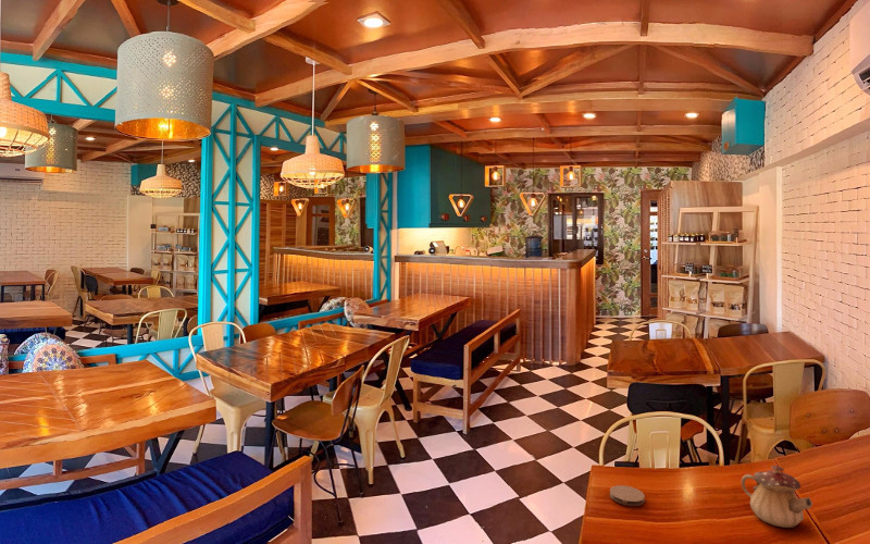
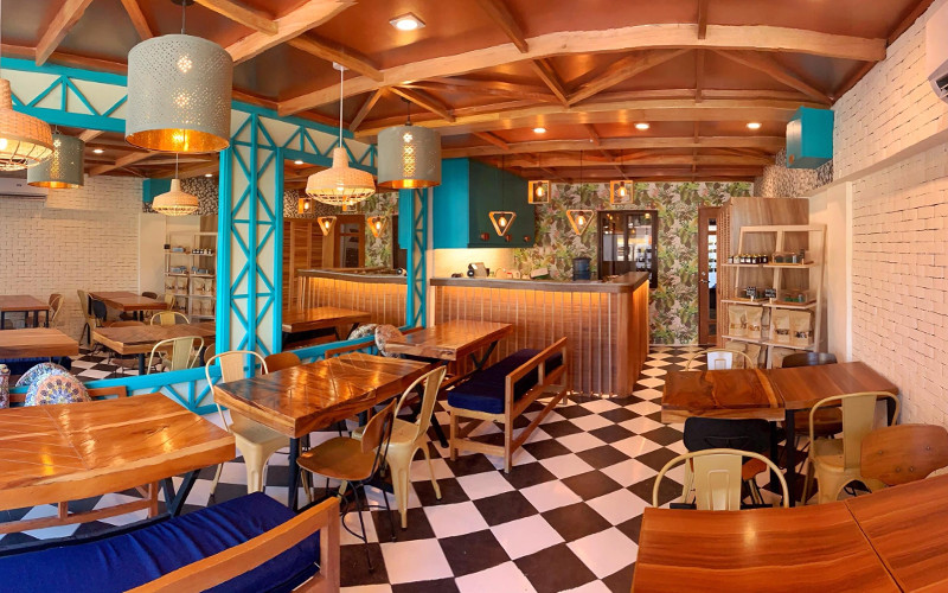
- coaster (626, 495)
- teapot (773, 490)
